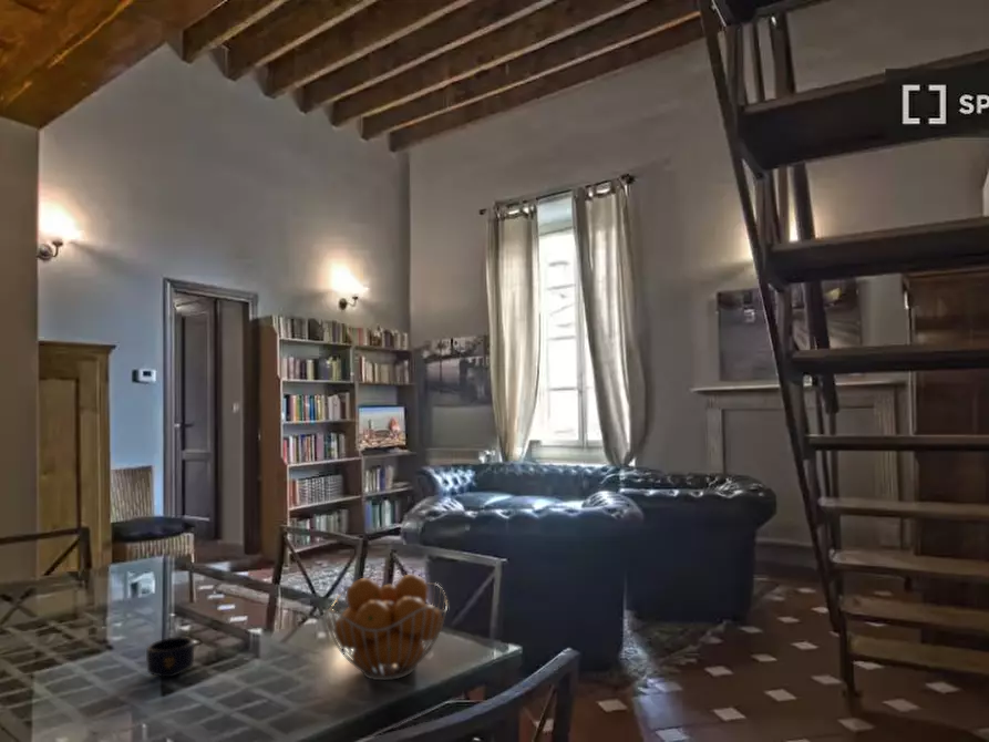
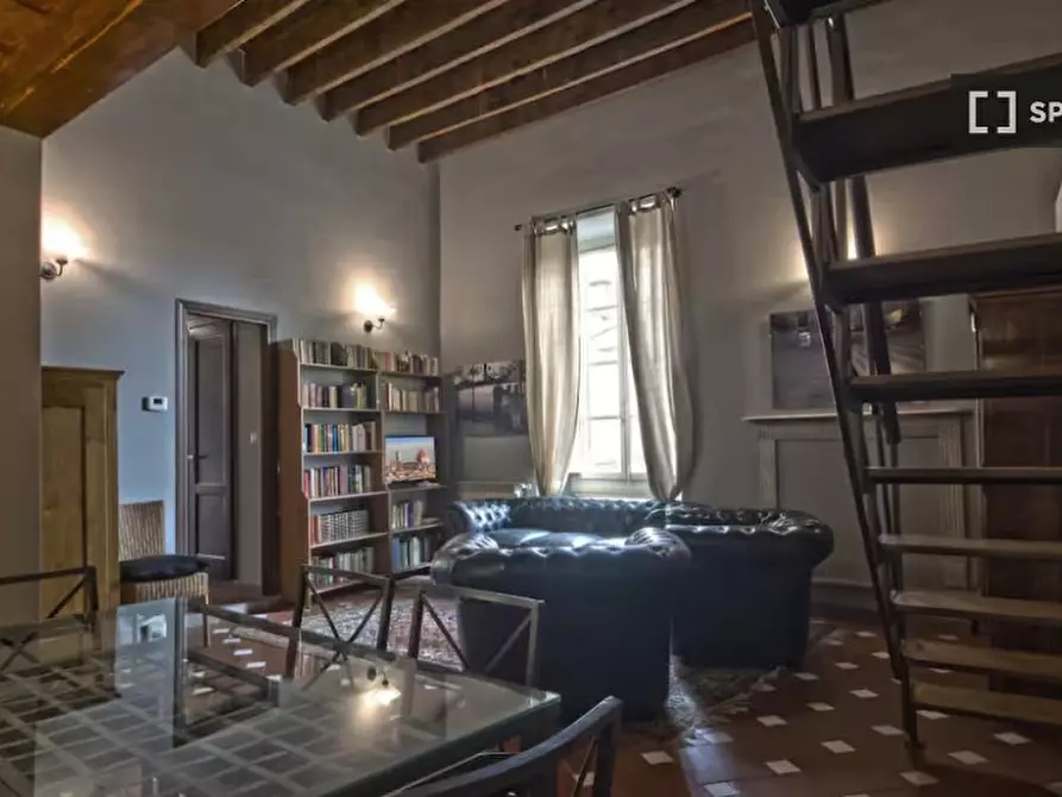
- mug (171, 657)
- fruit basket (387, 624)
